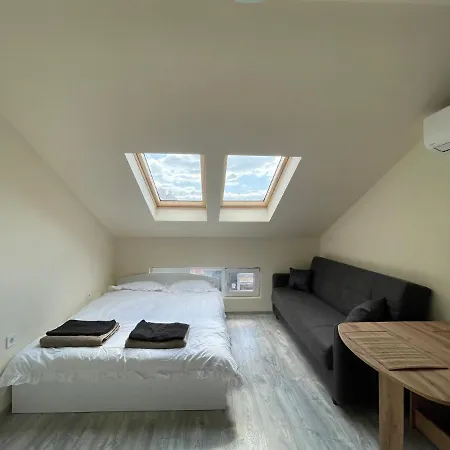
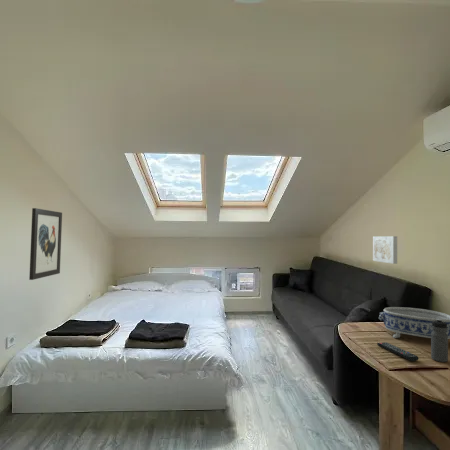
+ wall art (47, 243)
+ remote control (396, 350)
+ wall art (384, 249)
+ water bottle (439, 339)
+ decorative bowl (417, 324)
